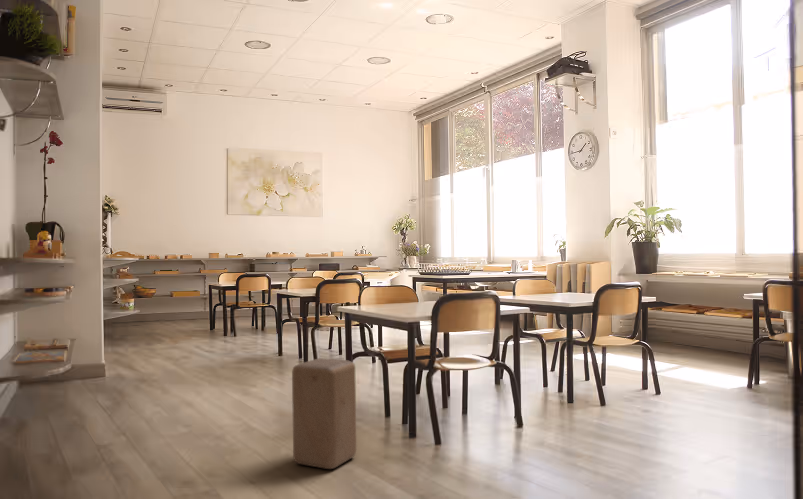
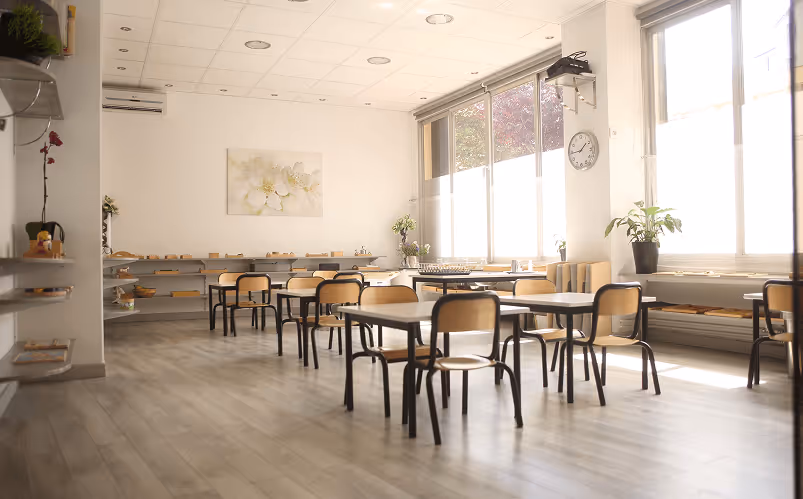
- stool (324, 411)
